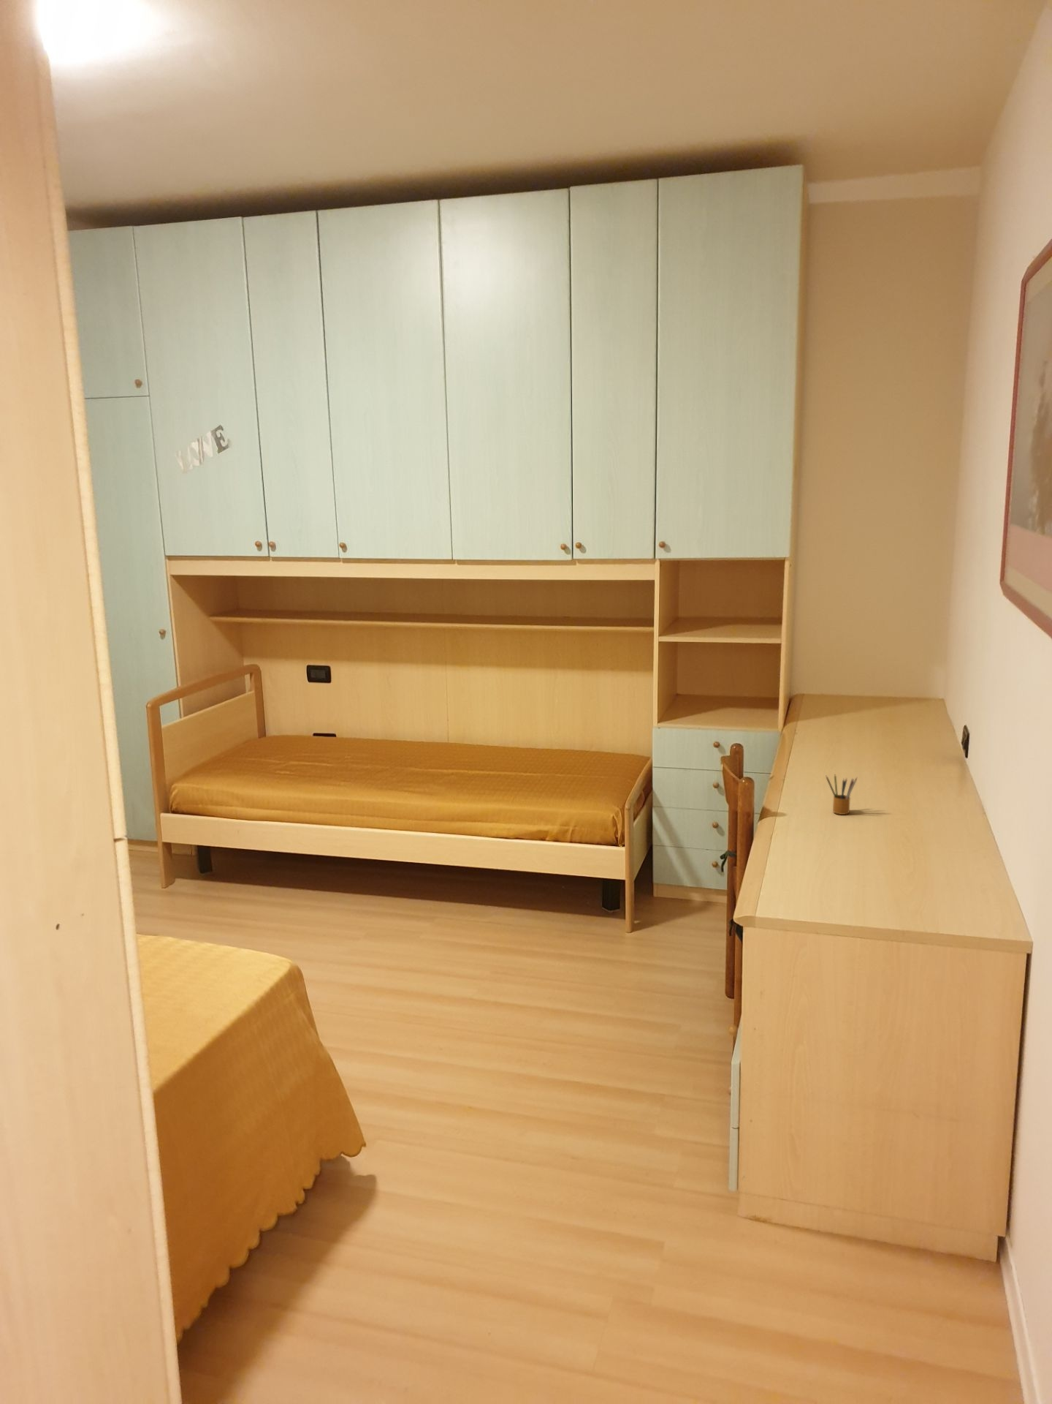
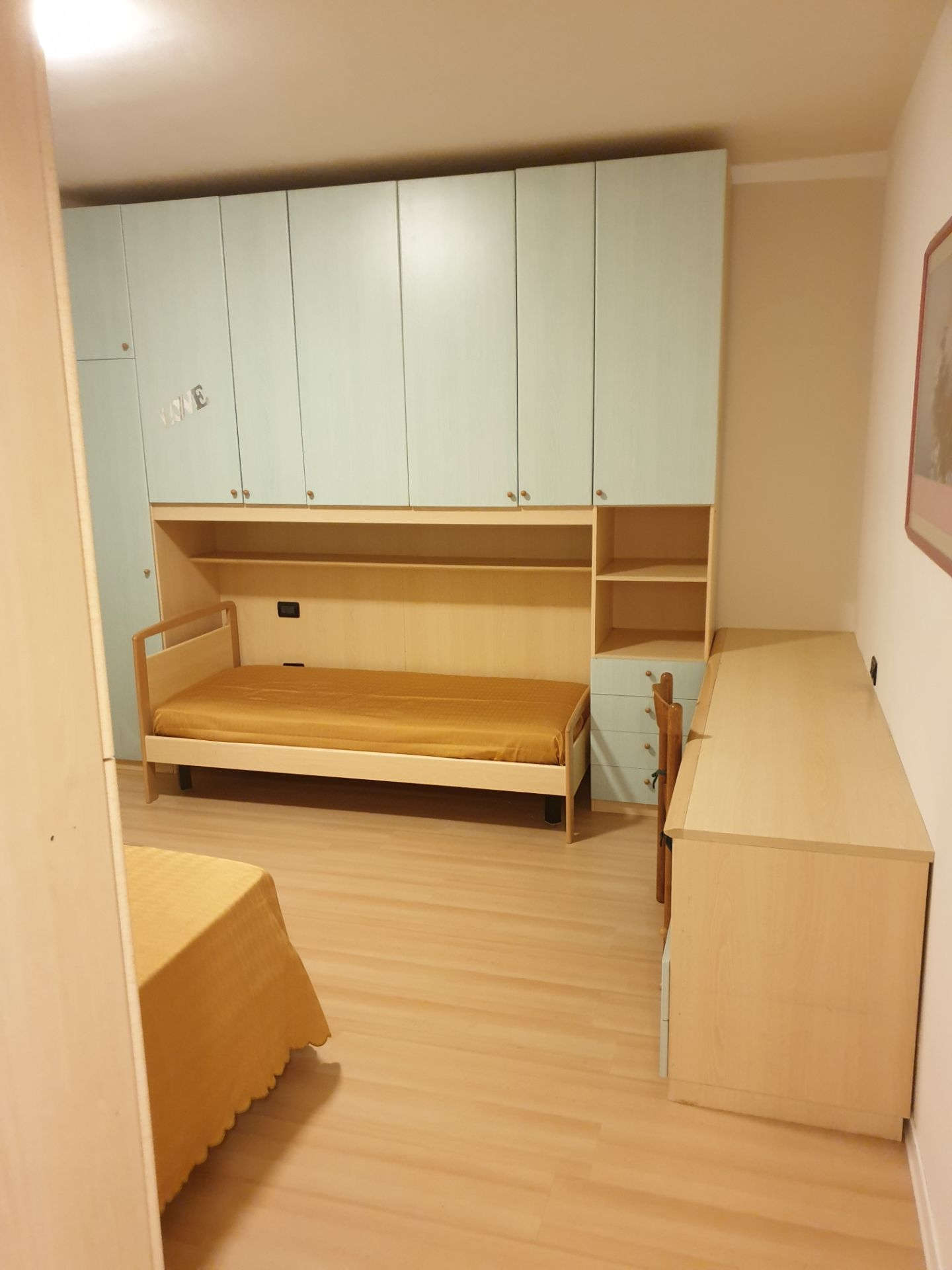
- pencil box (842, 793)
